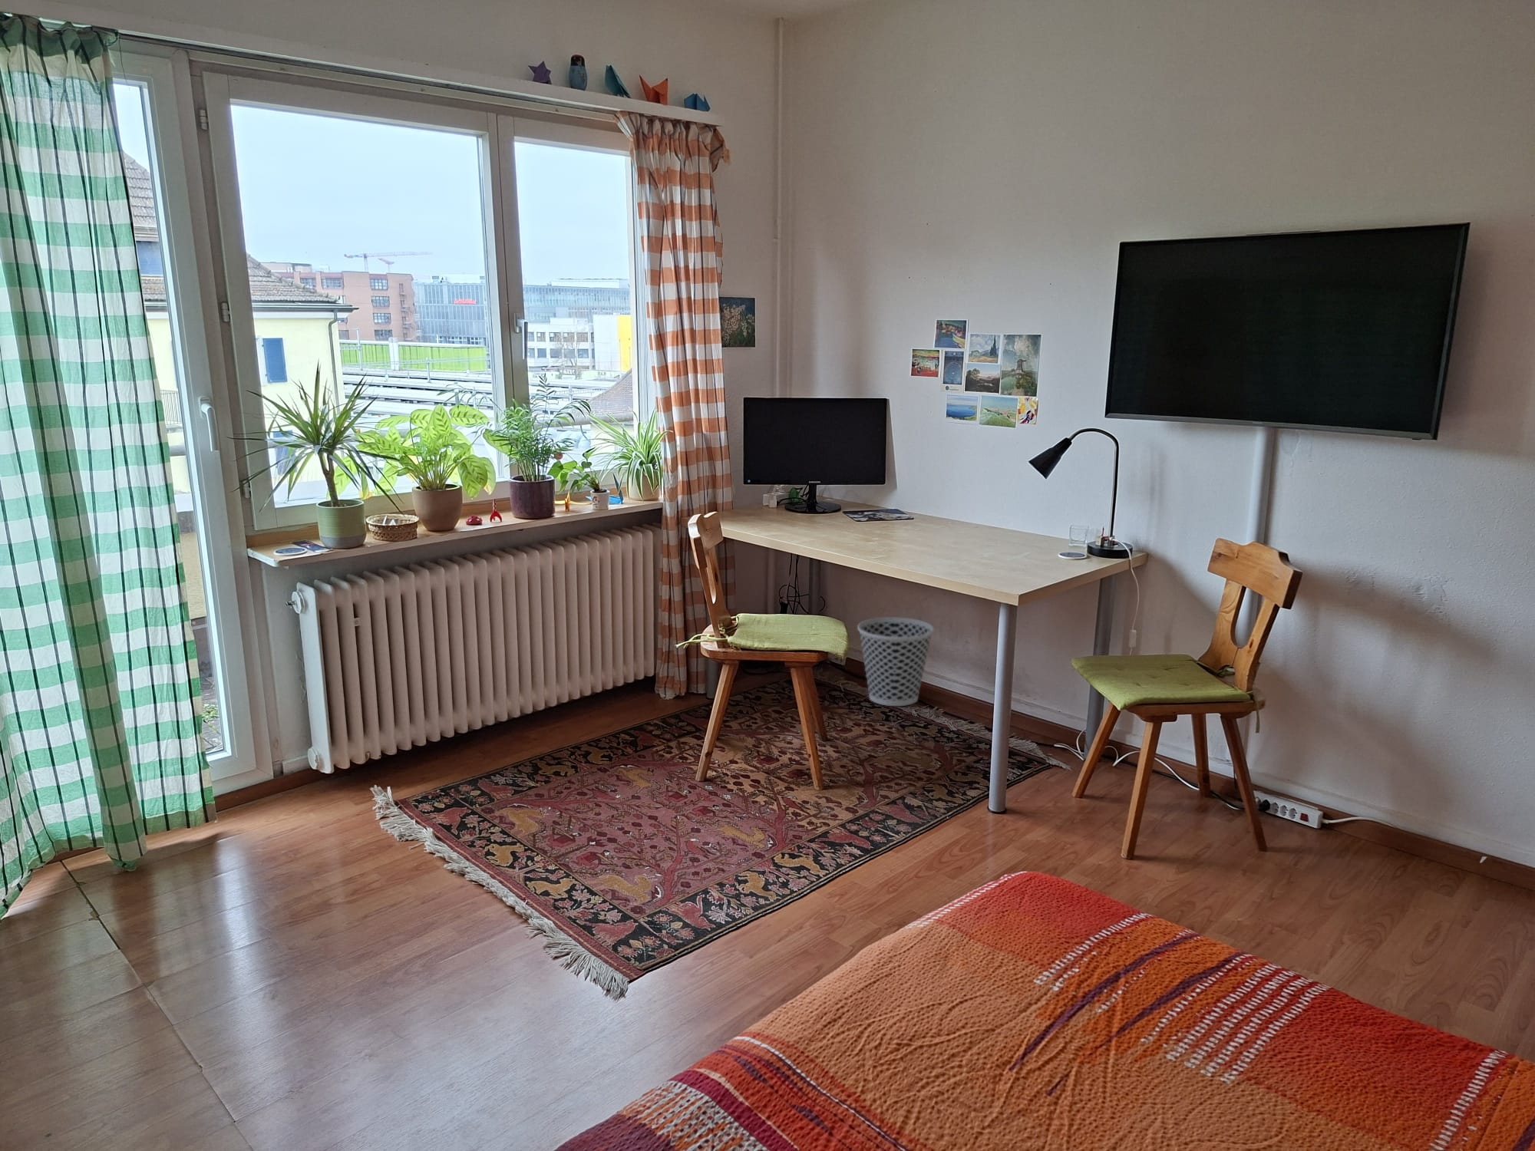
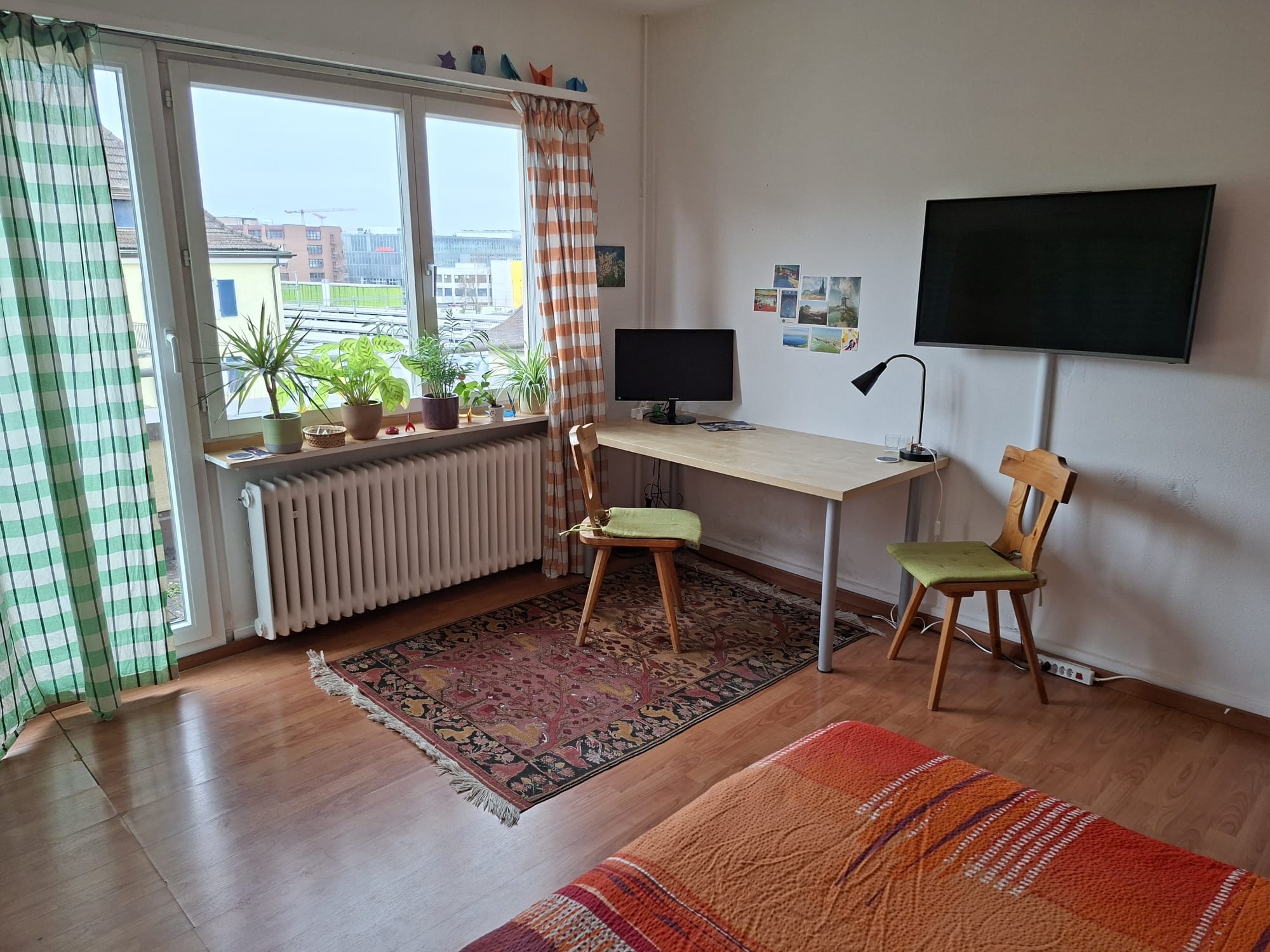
- wastebasket (894, 663)
